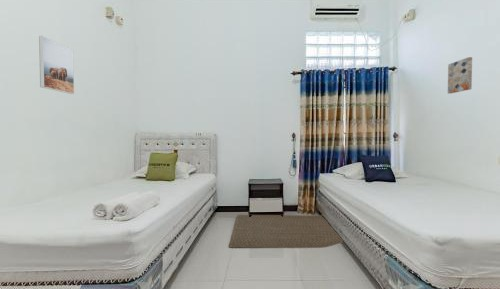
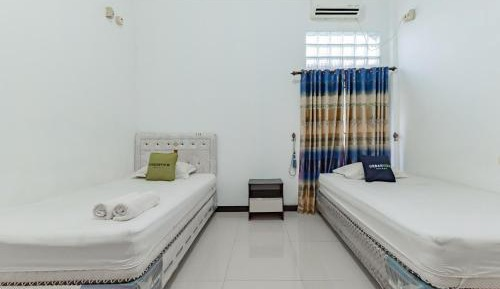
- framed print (58, 67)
- rug (310, 229)
- wall art (459, 76)
